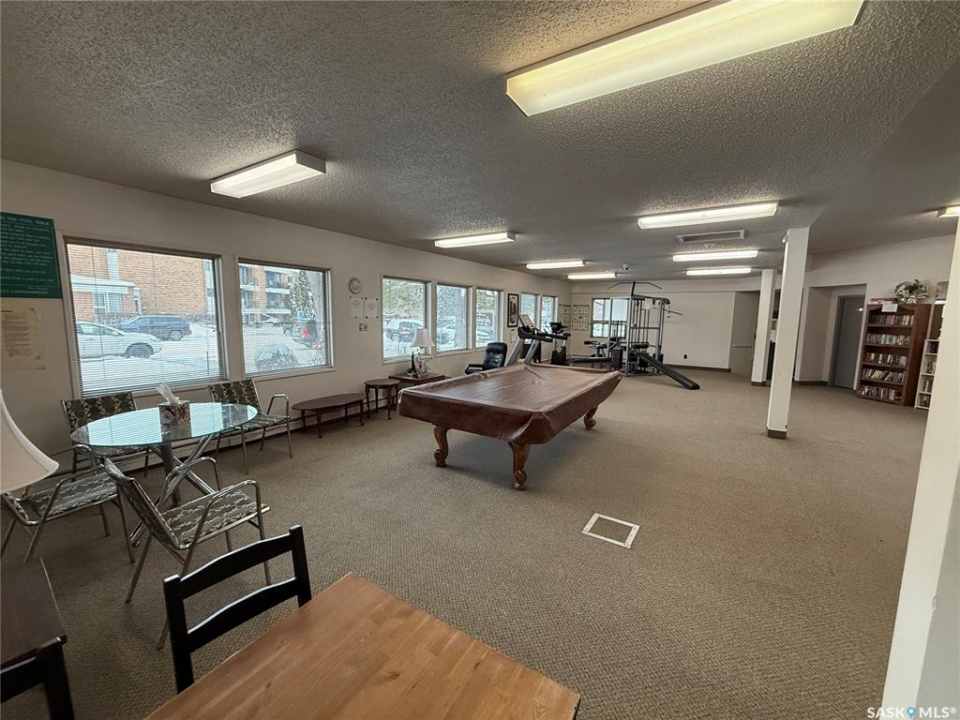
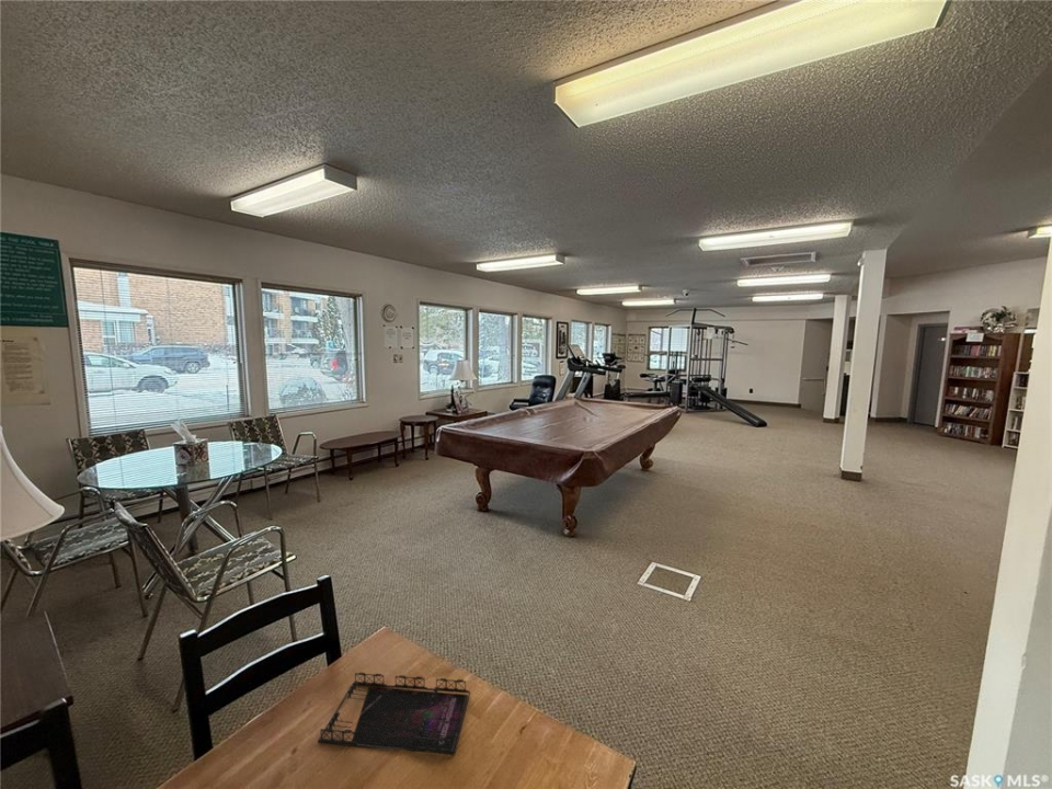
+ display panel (399, 709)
